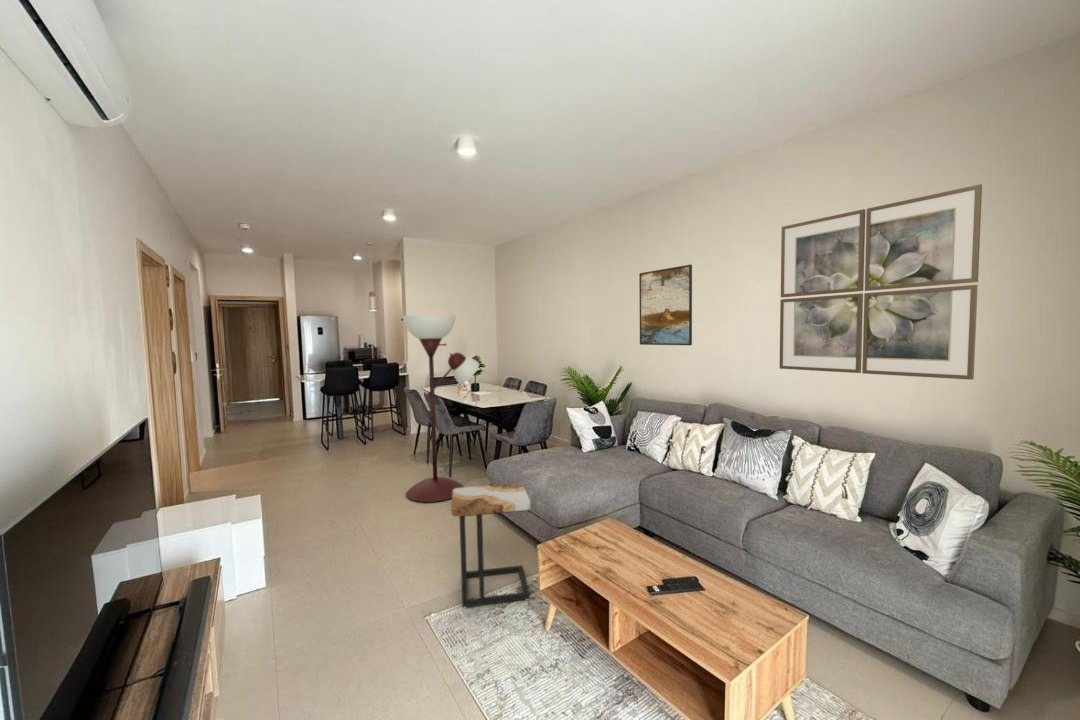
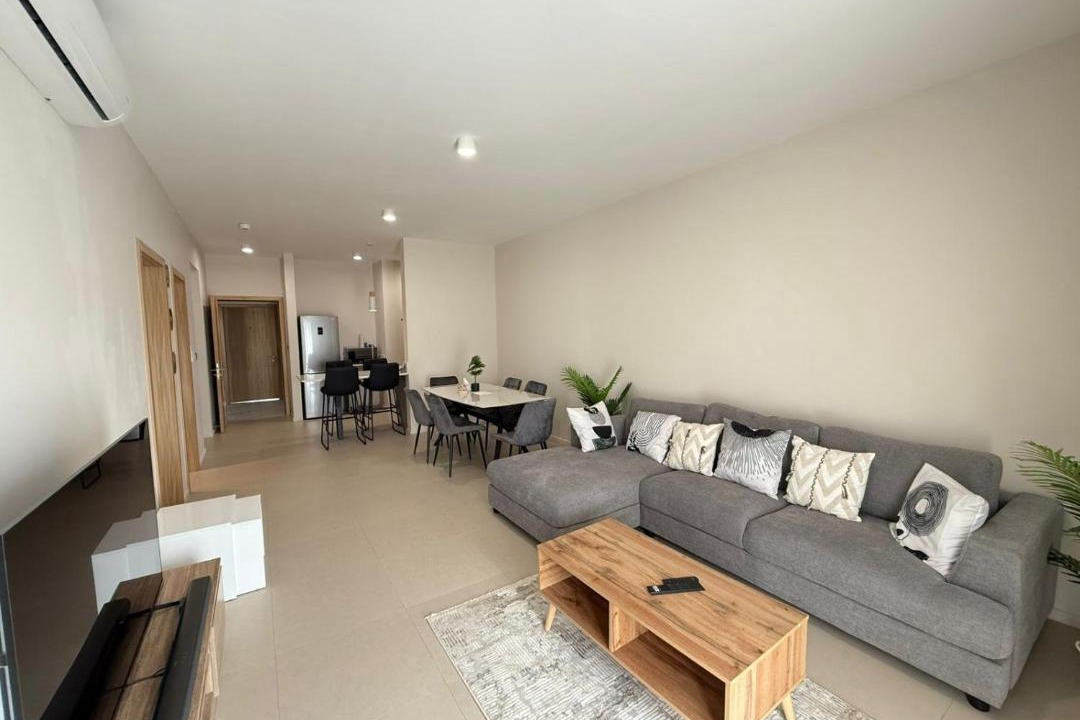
- wall art (864, 293)
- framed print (664, 307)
- side table (482, 542)
- floor lamp (434, 403)
